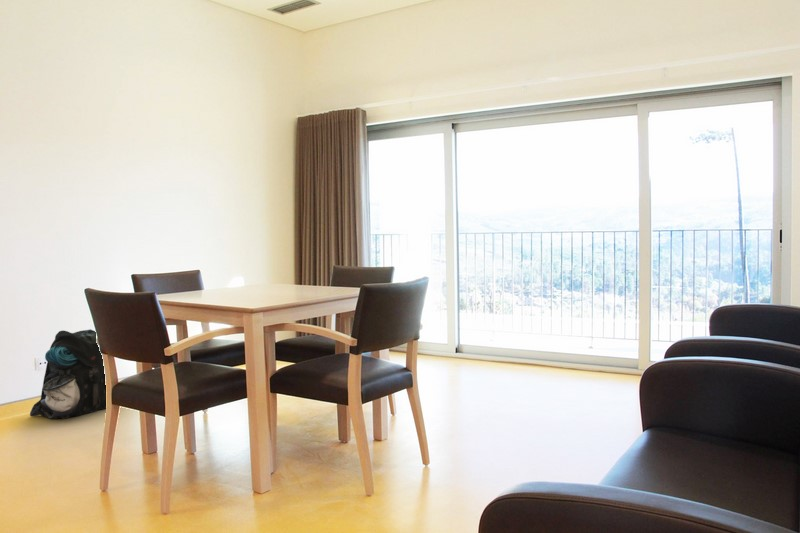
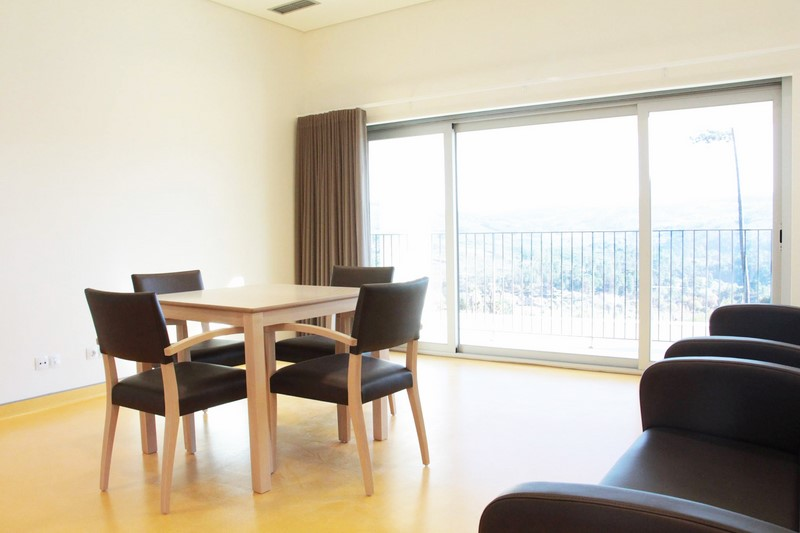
- backpack (78, 370)
